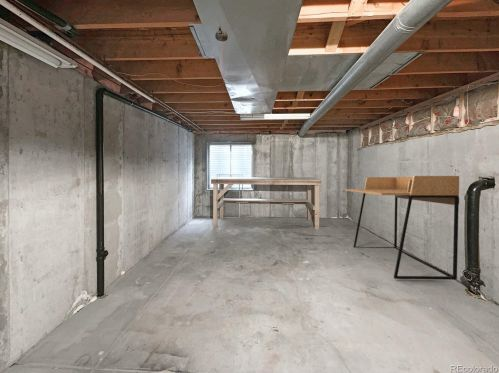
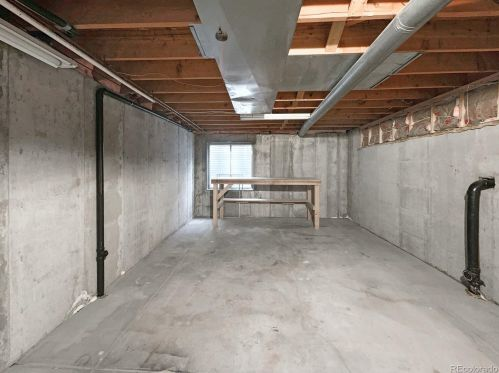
- desk (395, 219)
